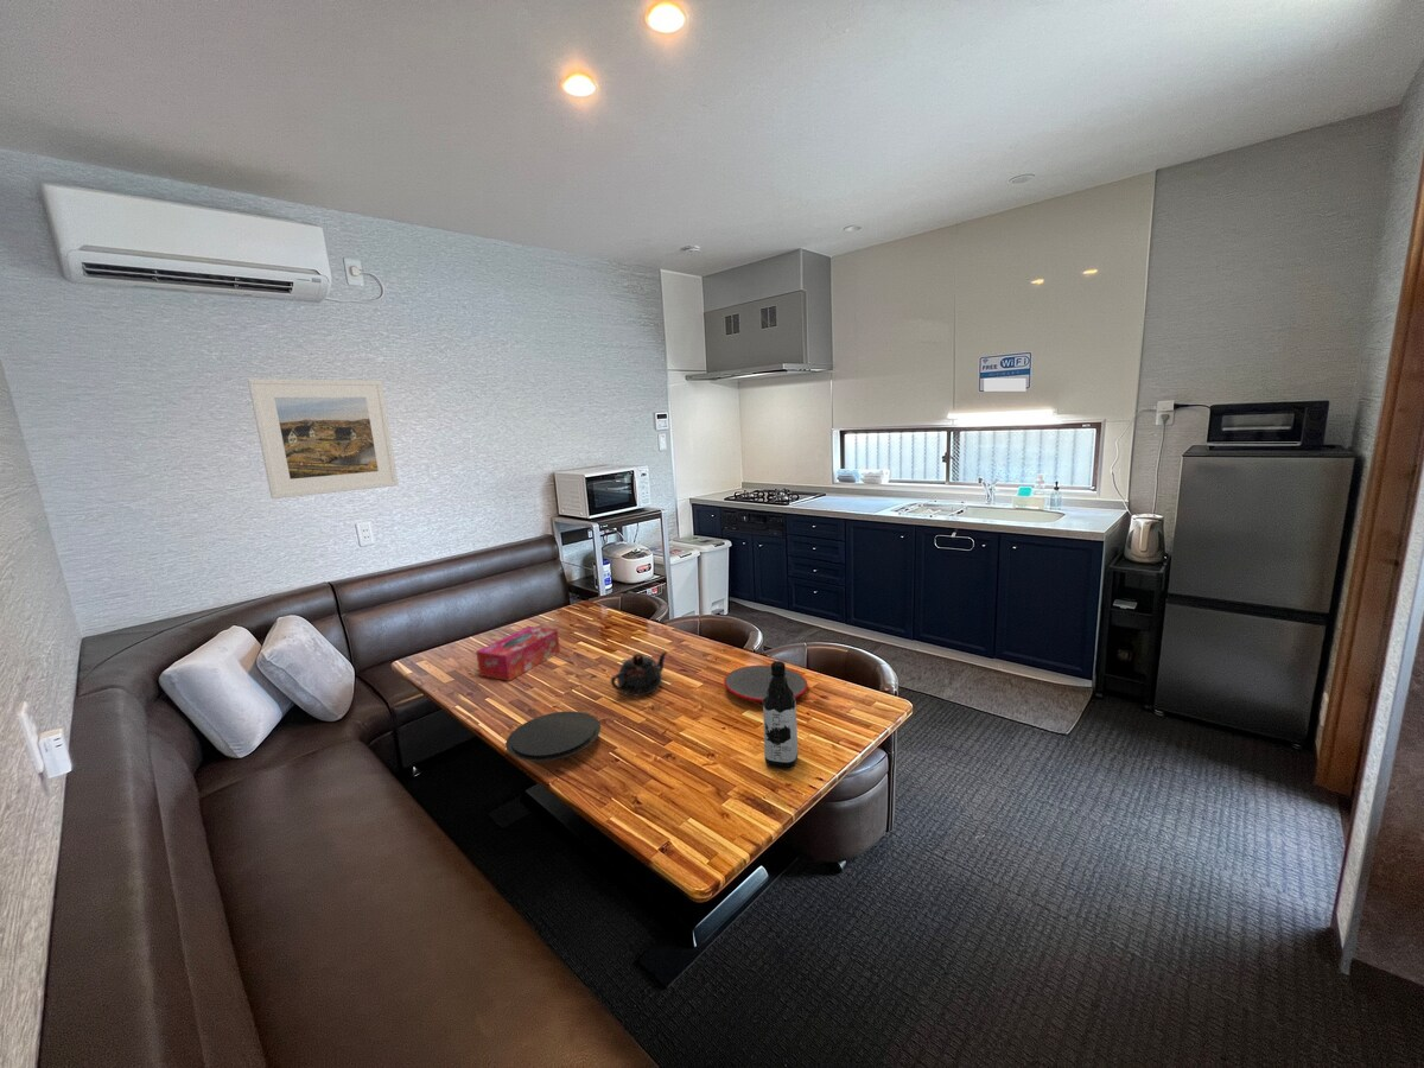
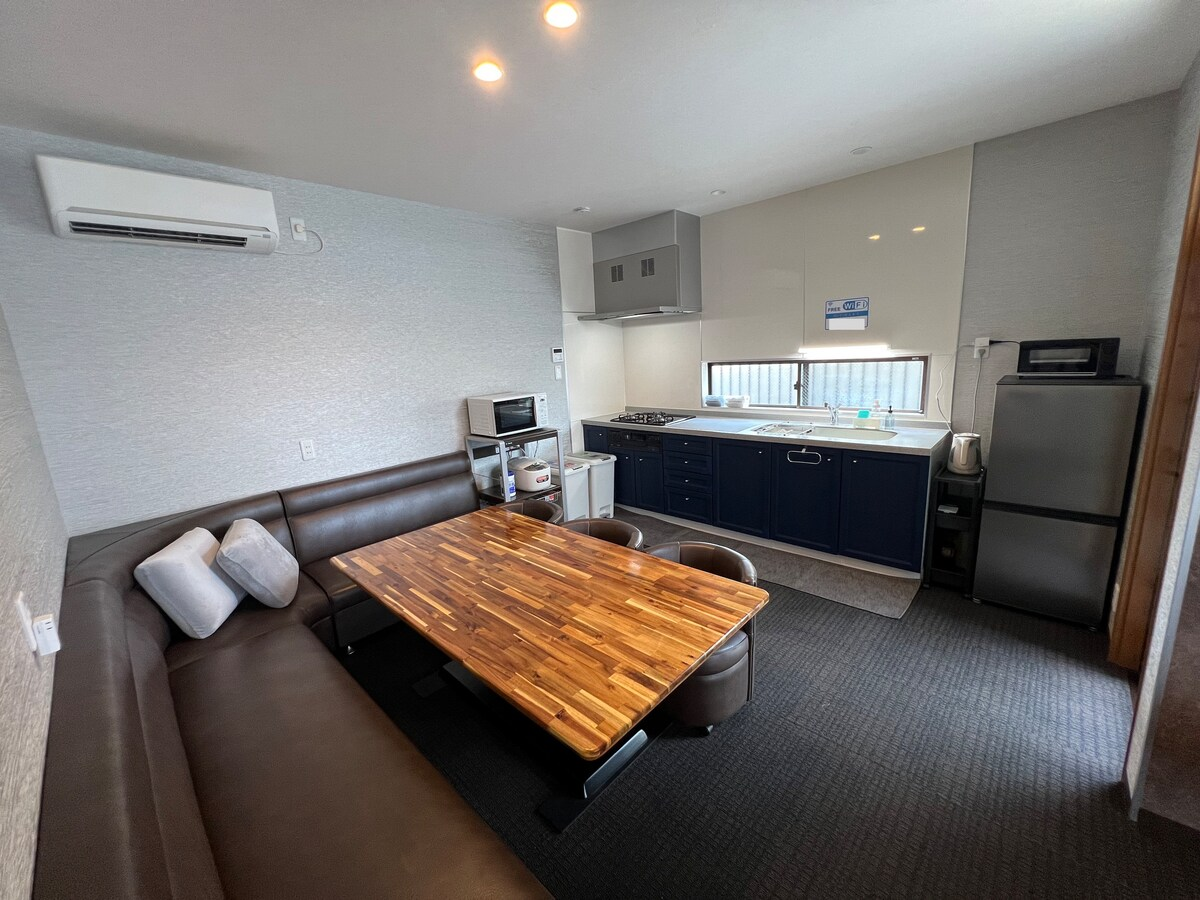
- tissue box (520, 651)
- plate (554, 739)
- teapot (641, 670)
- plate (765, 684)
- water bottle (778, 713)
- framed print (329, 436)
